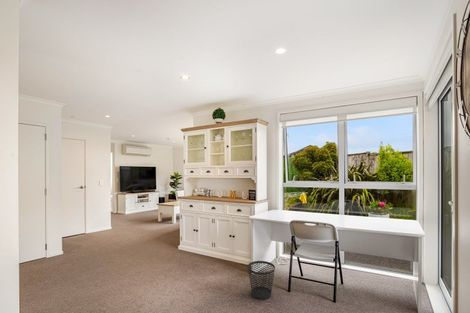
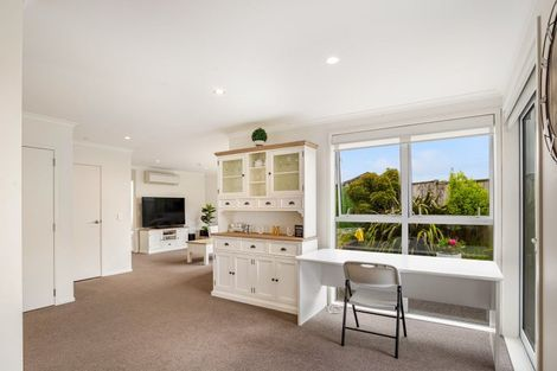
- wastebasket (260, 280)
